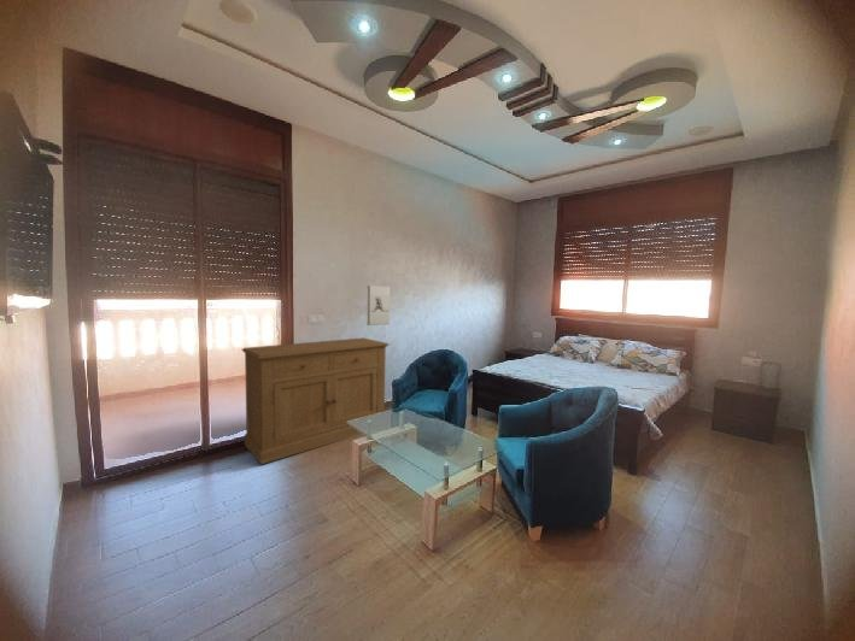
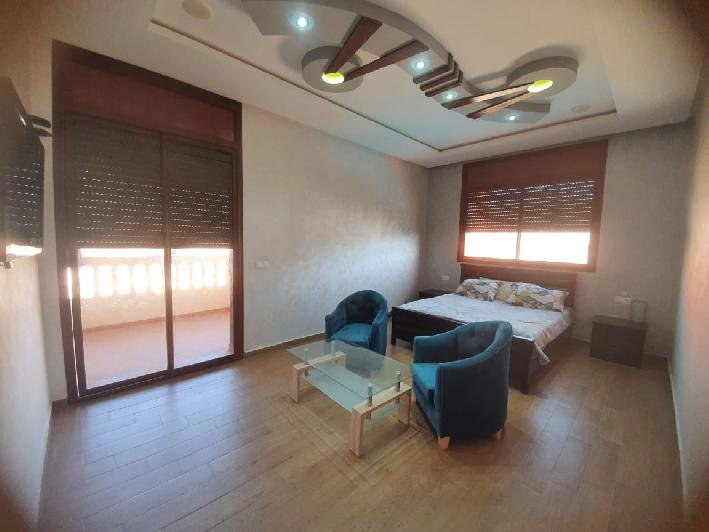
- wall sculpture (379, 305)
- sideboard (321, 390)
